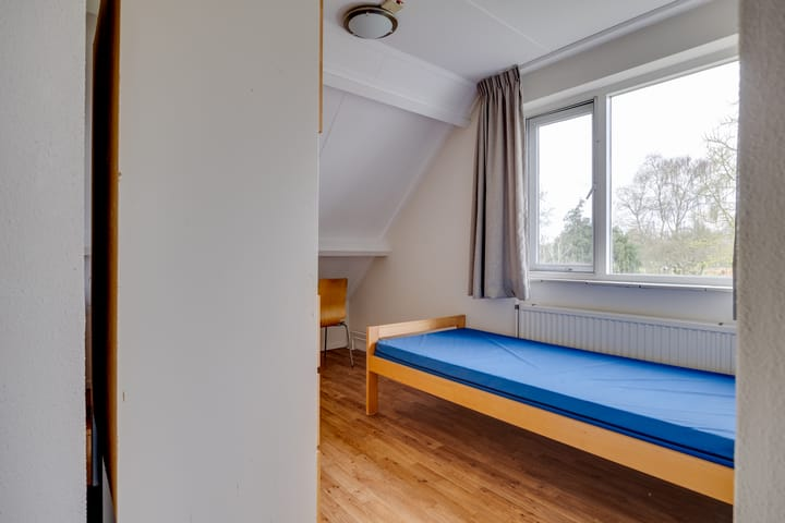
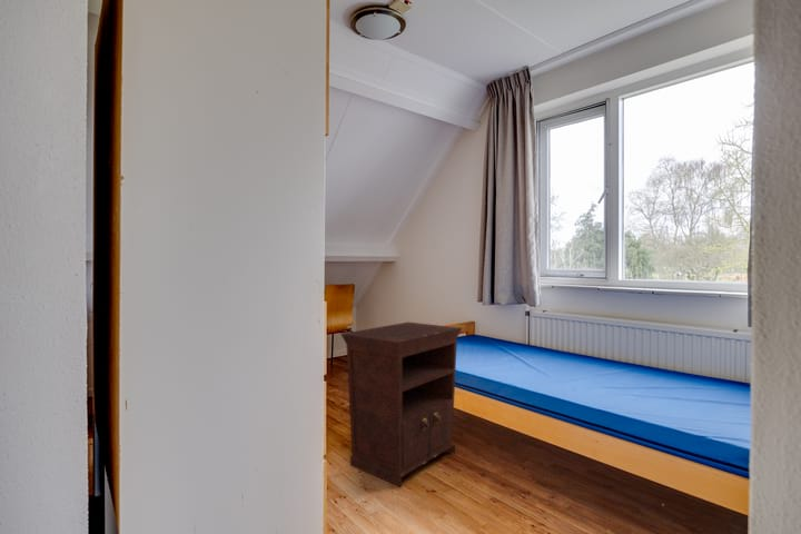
+ nightstand (404, 395)
